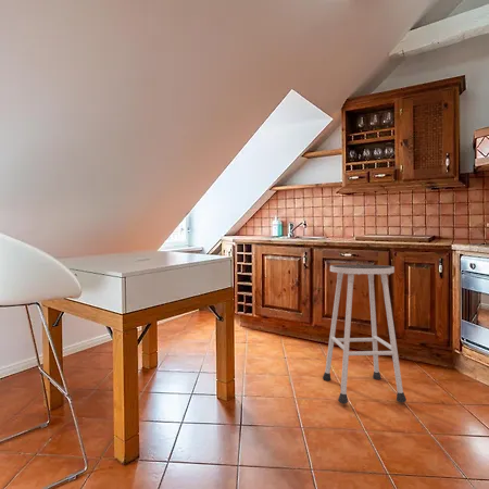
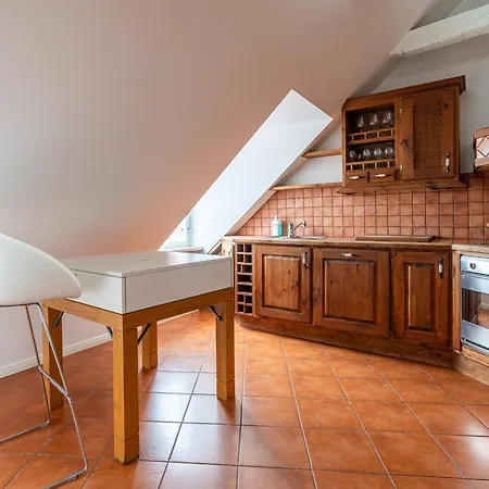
- stool (361, 338)
